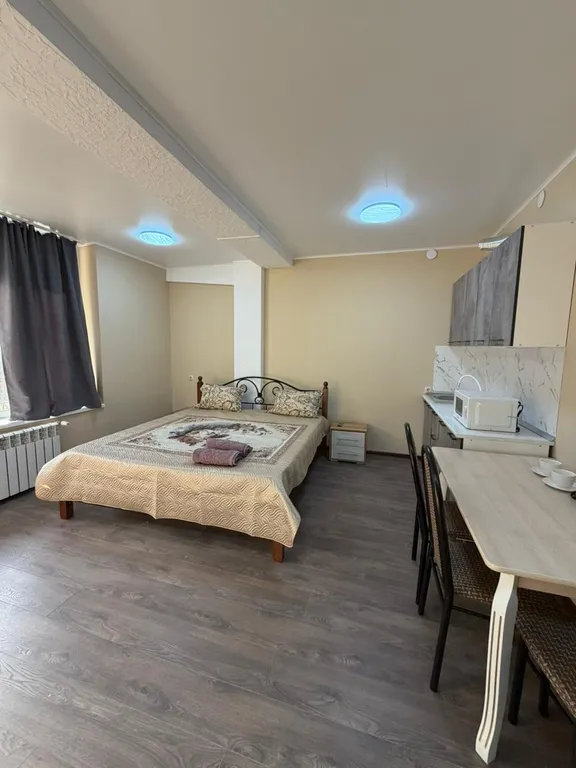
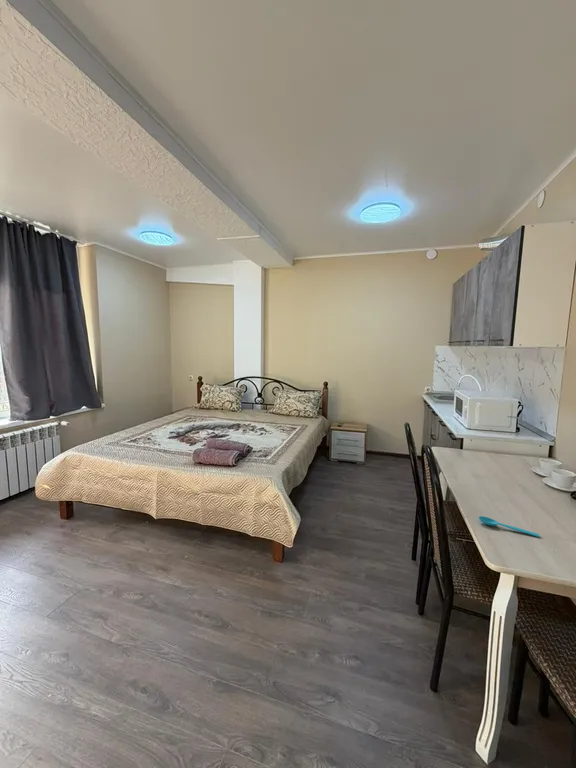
+ spoon (507, 526)
